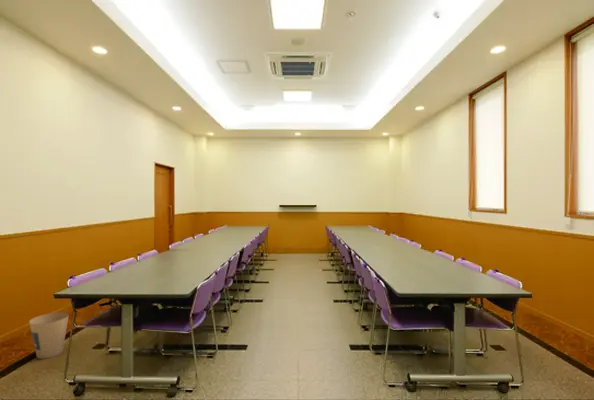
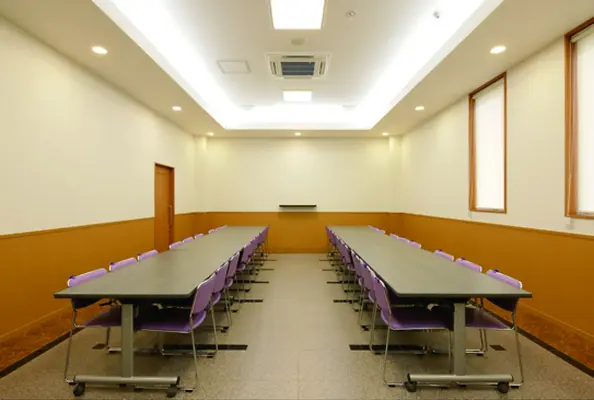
- trash can (49, 335)
